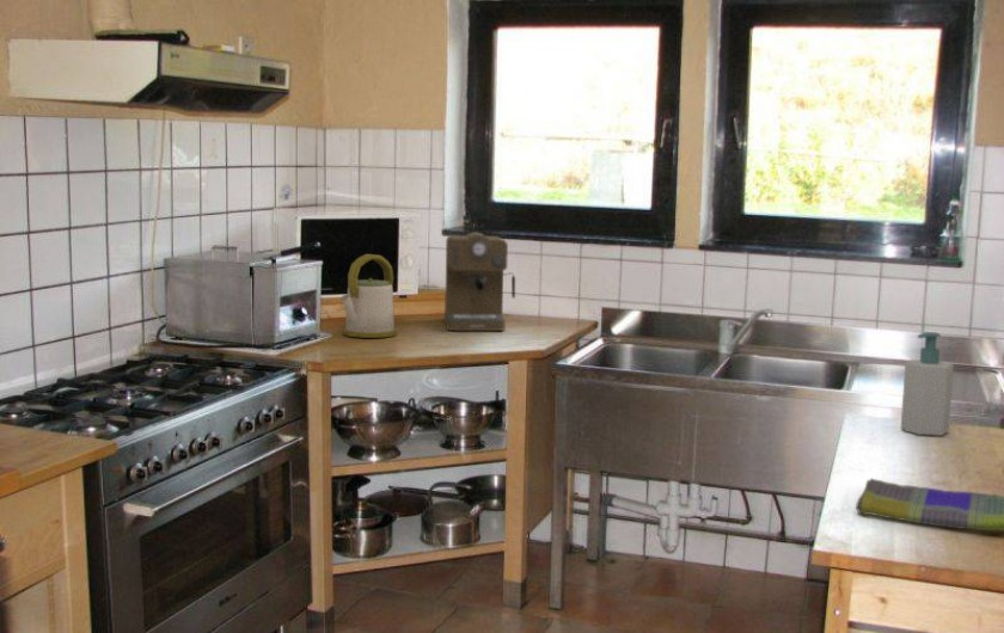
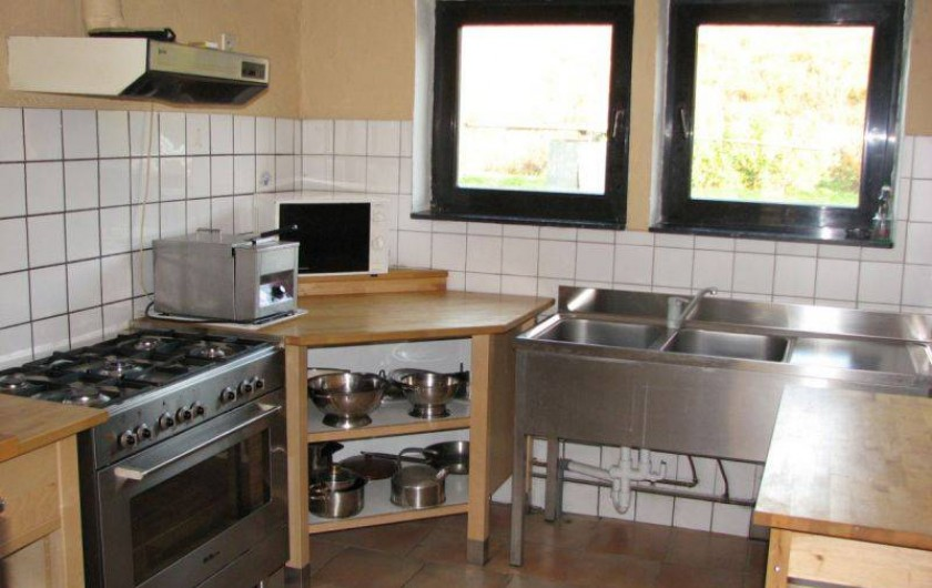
- soap bottle (928, 381)
- dish towel (932, 504)
- kettle (366, 294)
- coffee maker (480, 279)
